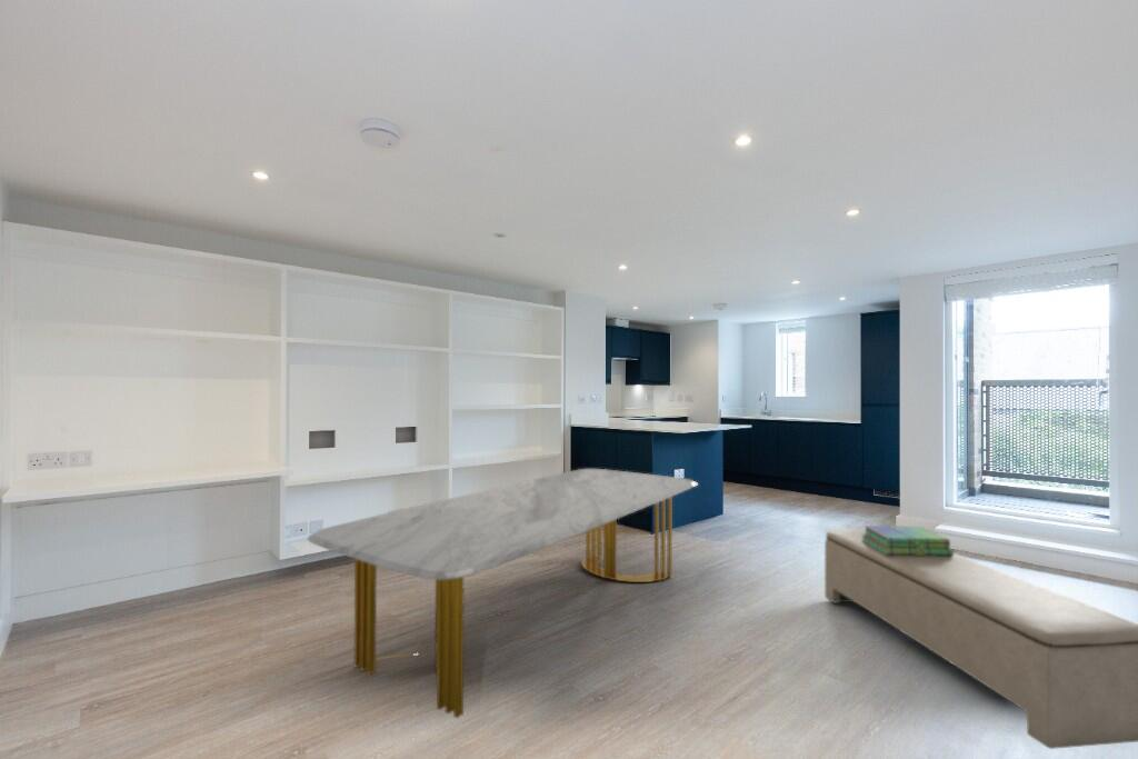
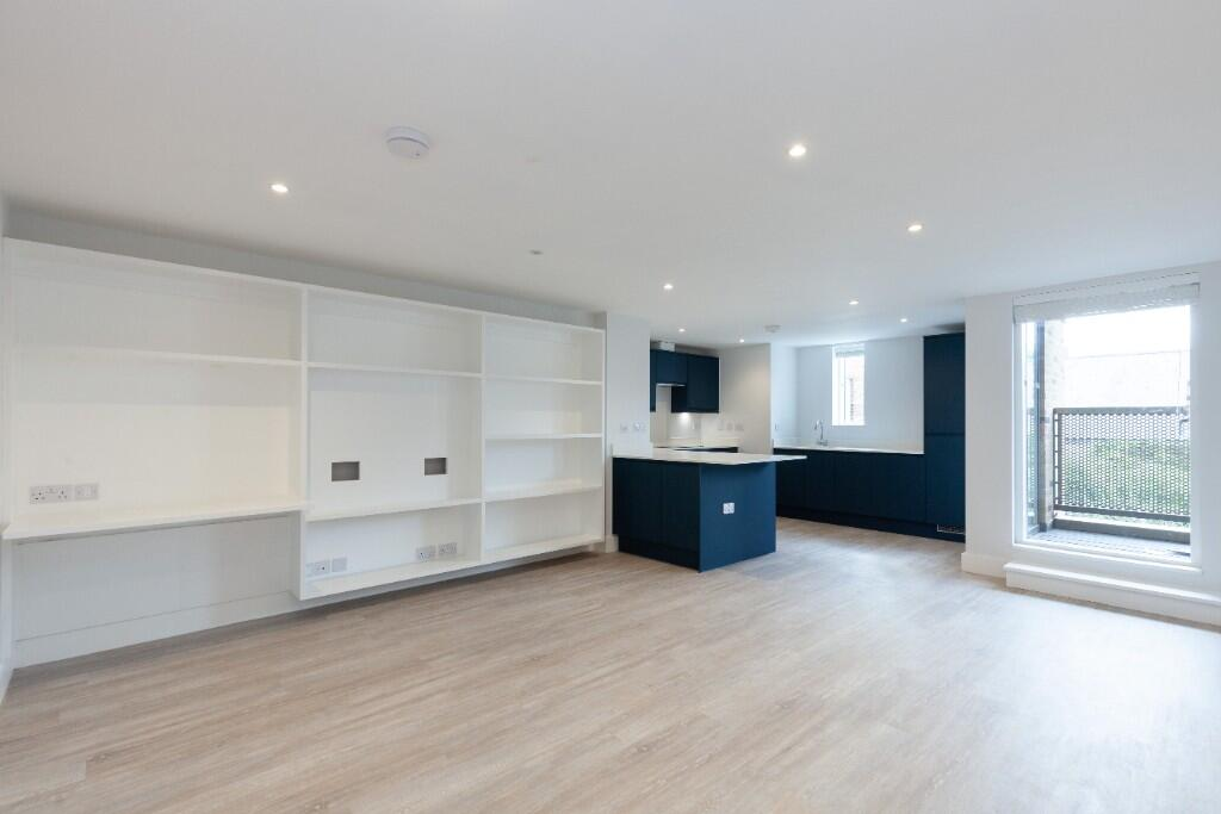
- bench (948, 608)
- stack of books (905, 540)
- dining table (542, 548)
